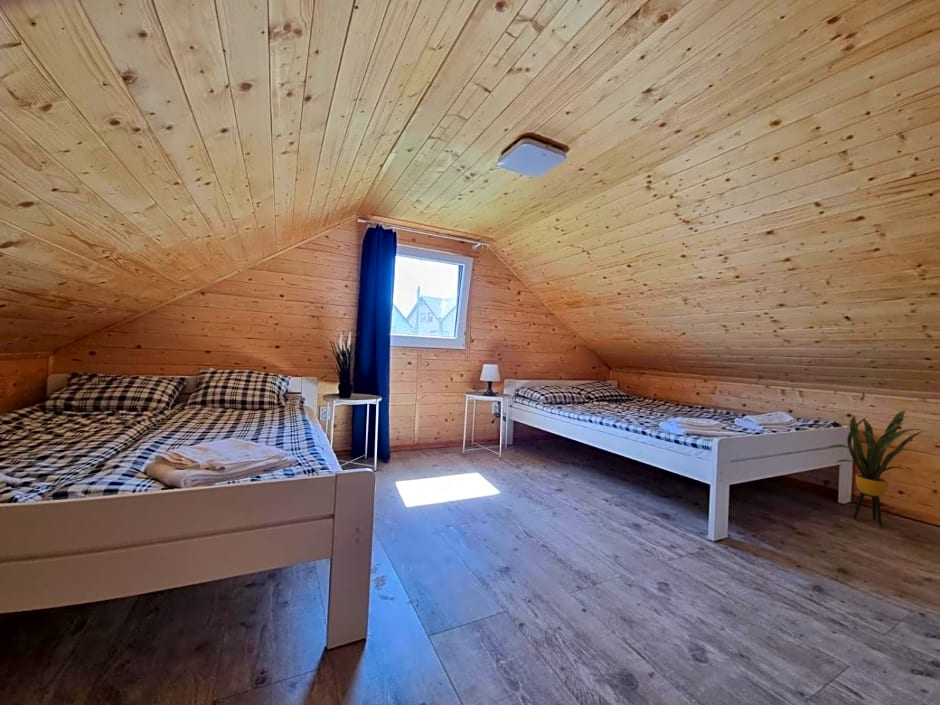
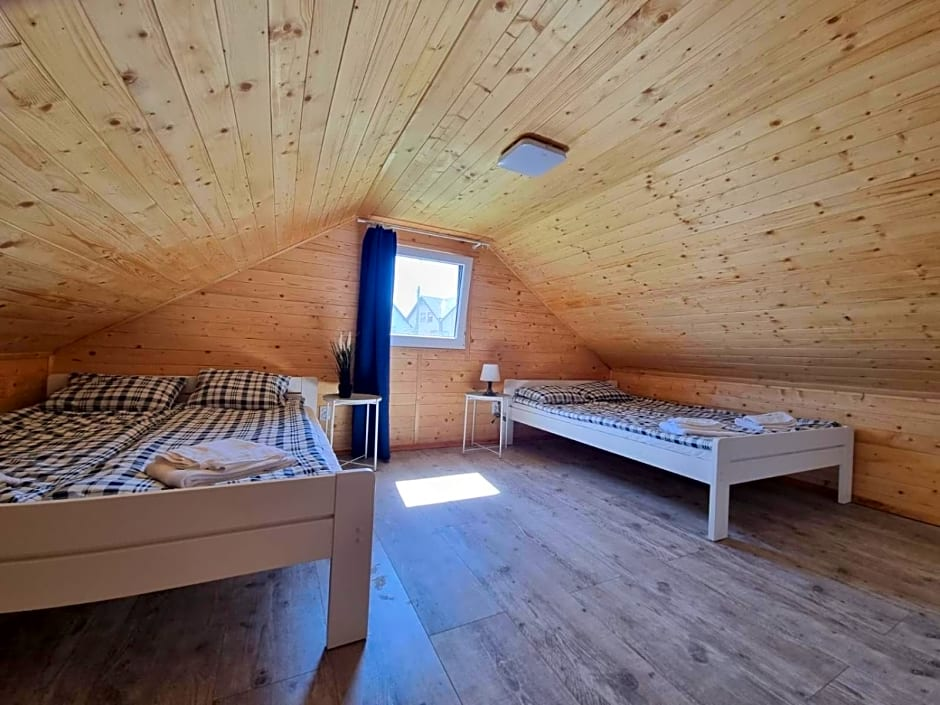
- house plant (881, 466)
